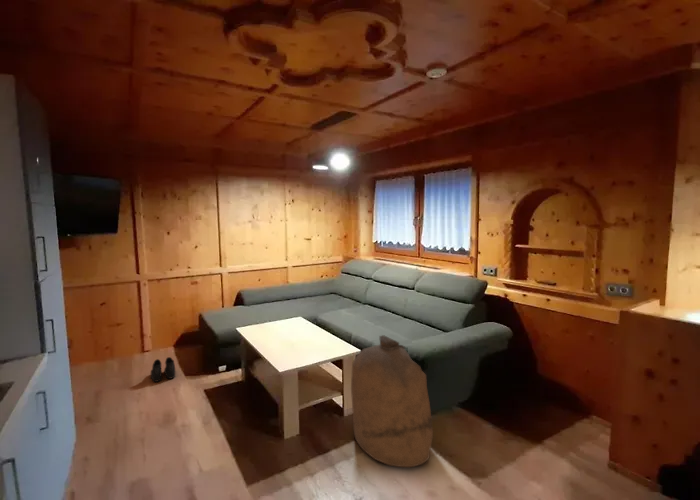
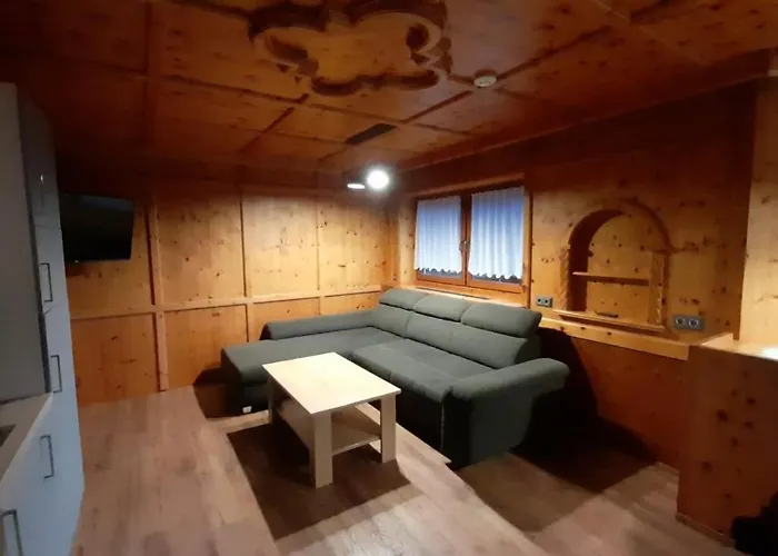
- bag (390, 391)
- boots (160, 366)
